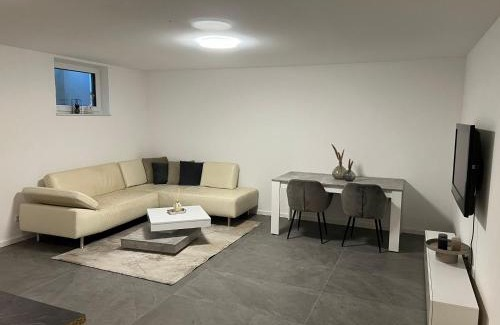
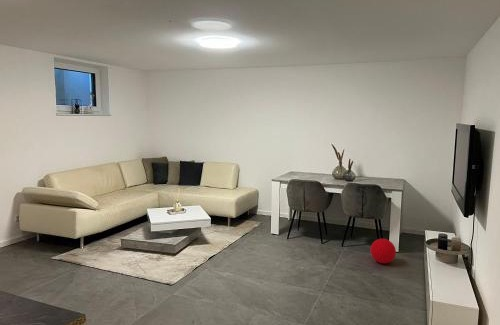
+ ball (383, 250)
